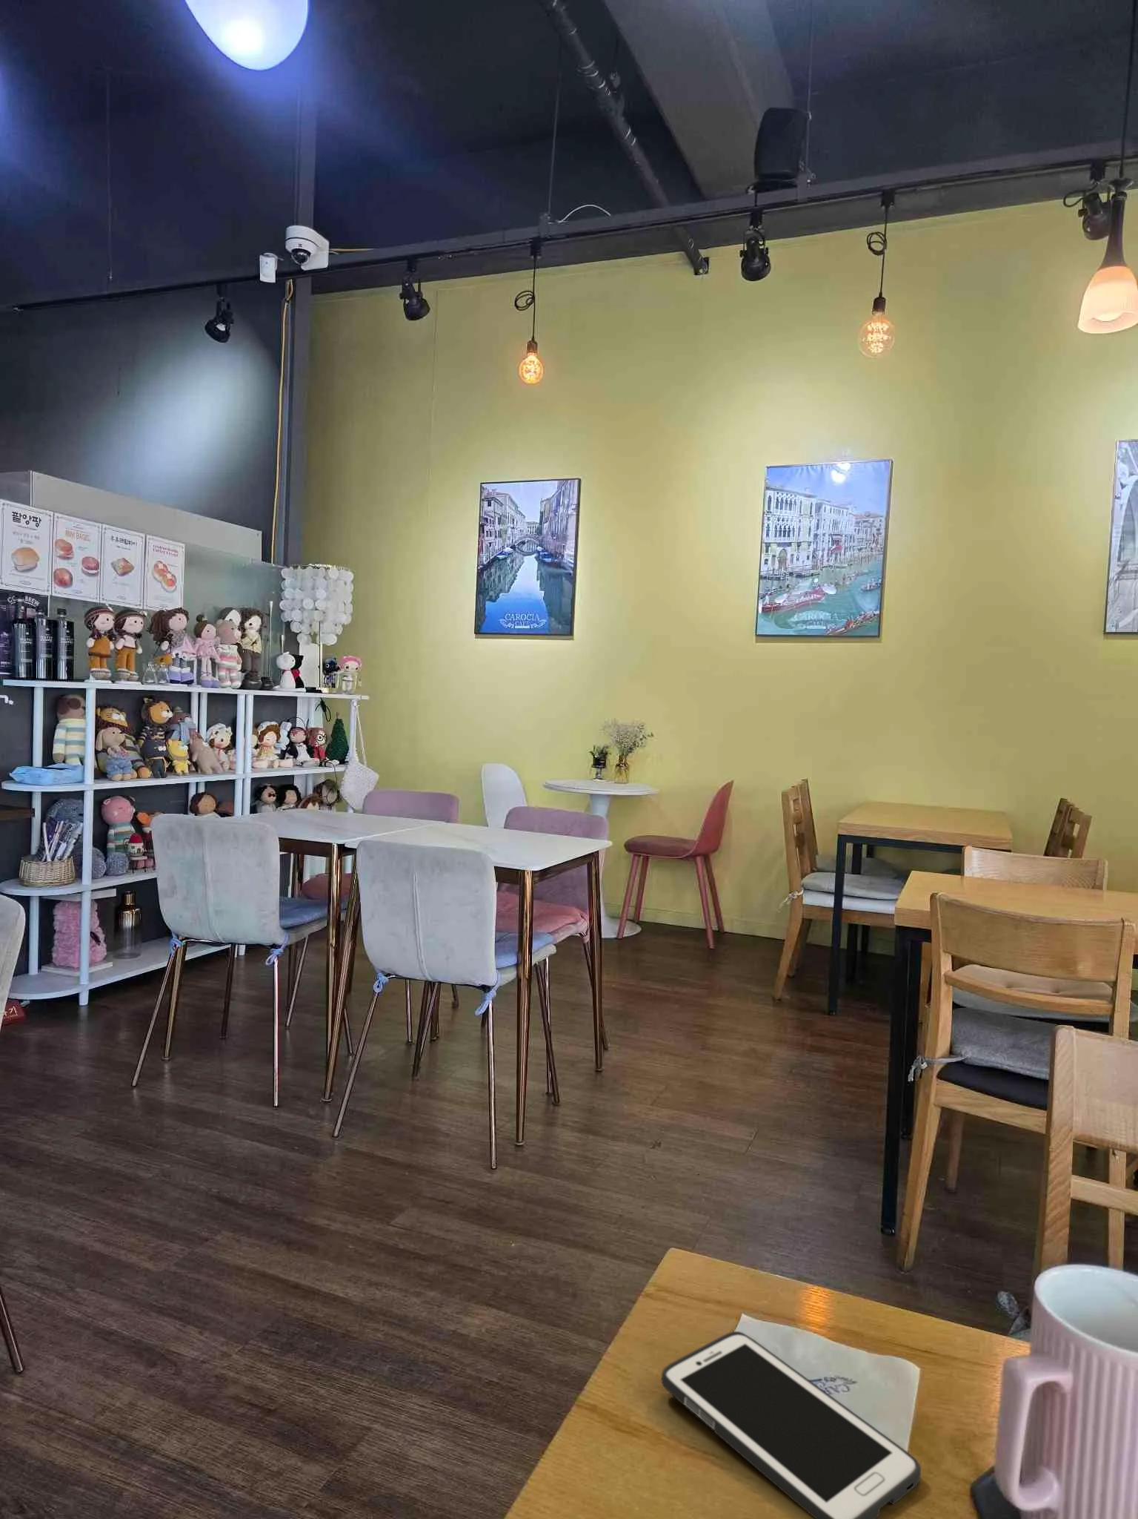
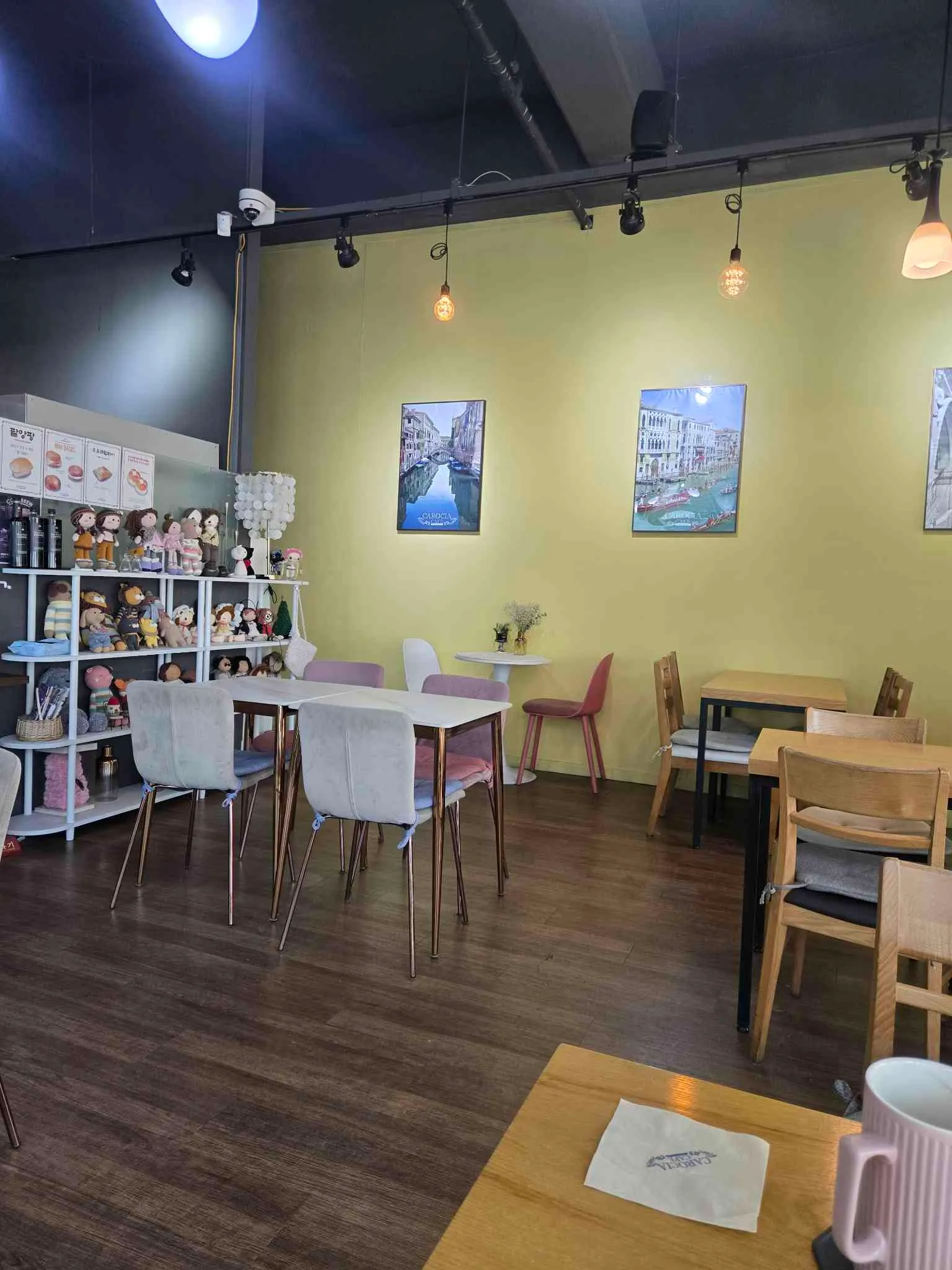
- cell phone (783, 1422)
